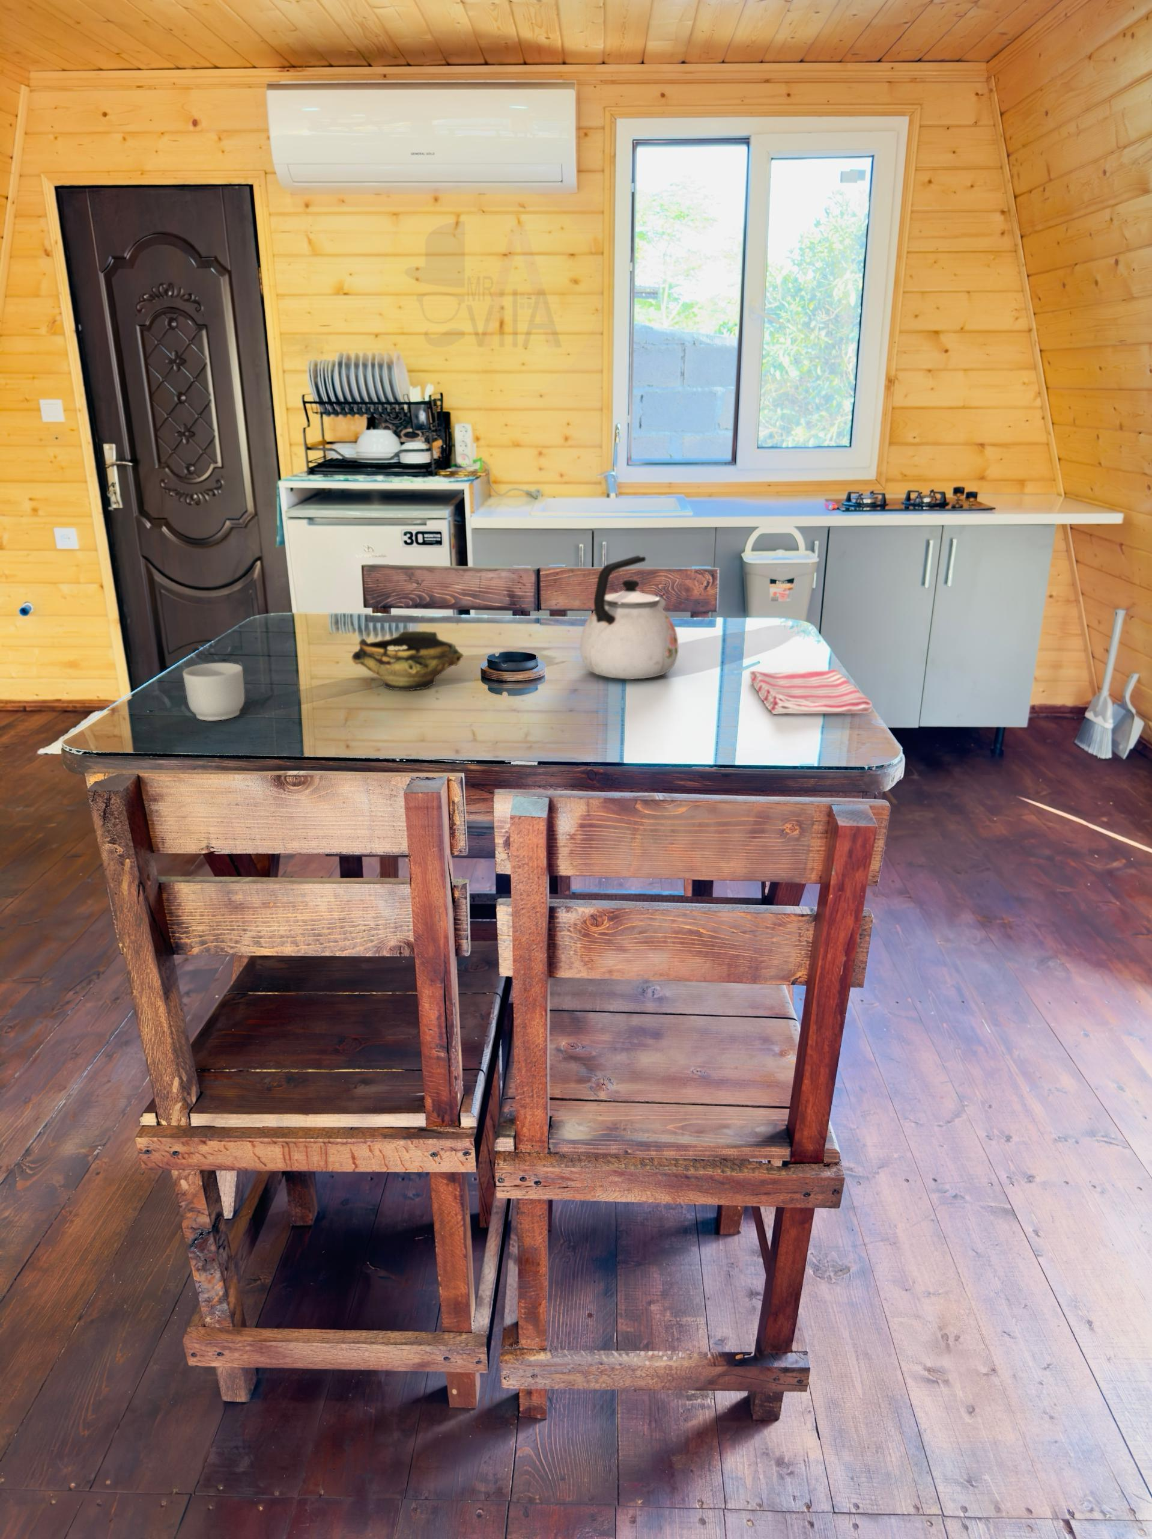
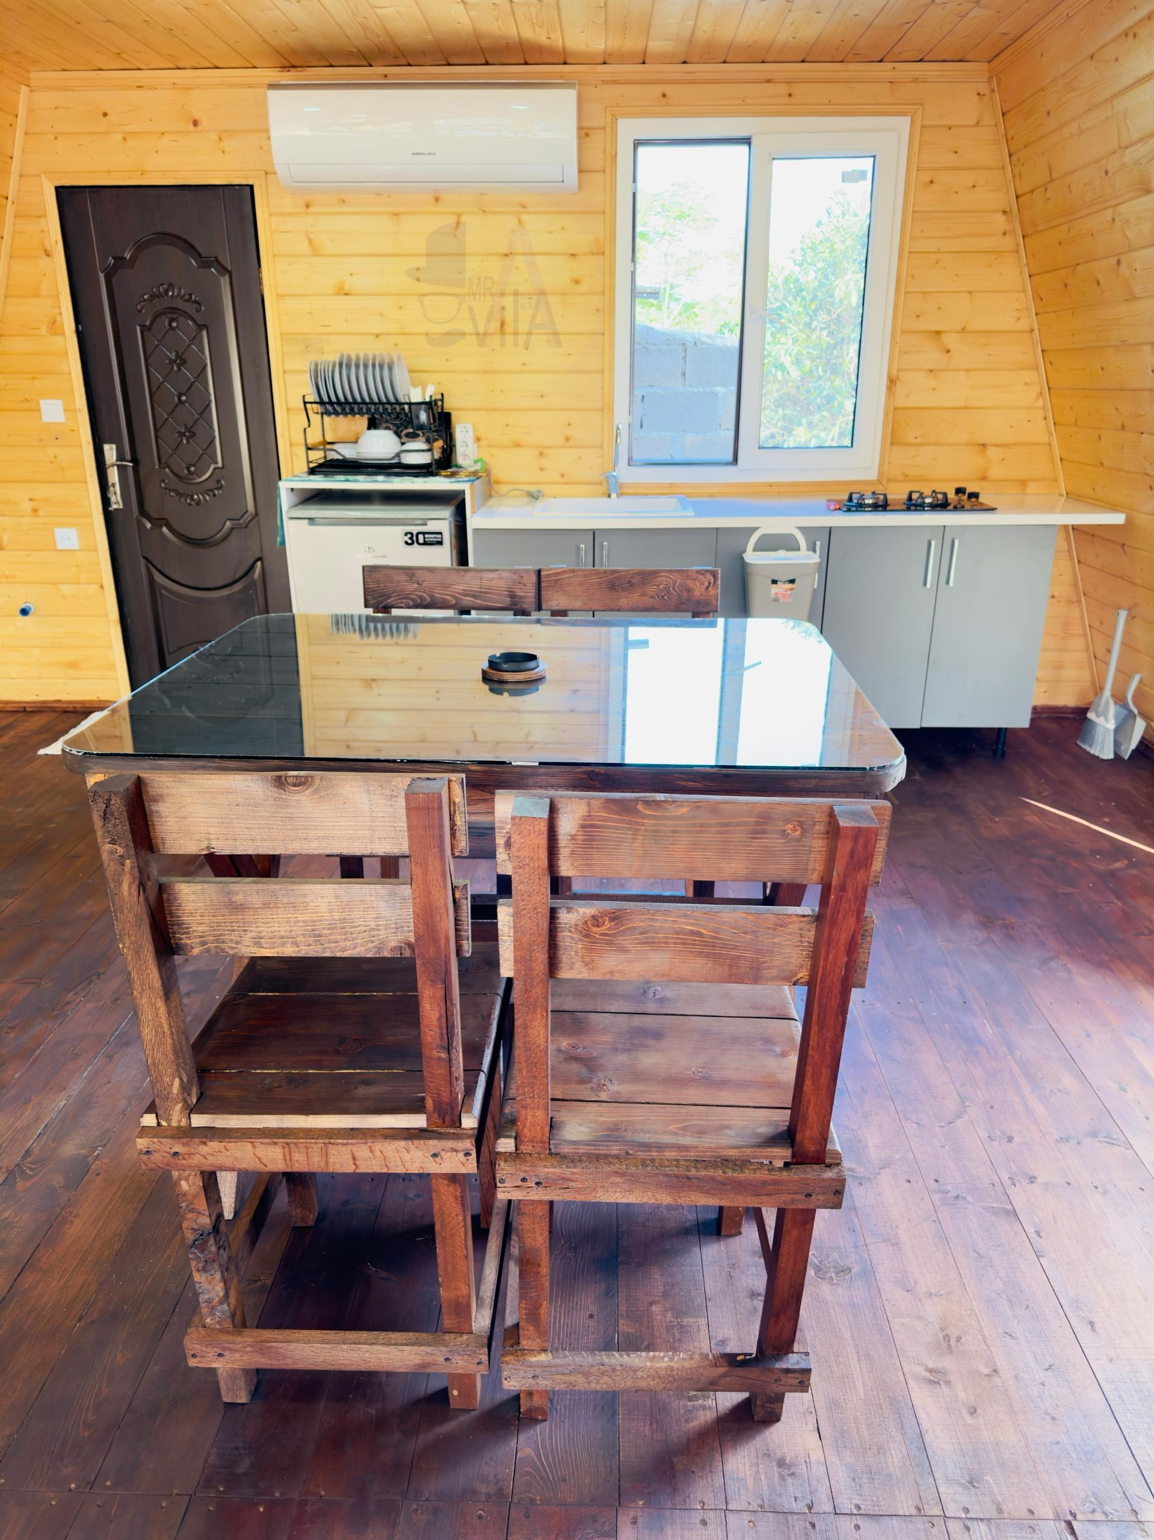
- bowl (410, 662)
- kettle (630, 615)
- mug (219, 689)
- dish towel (807, 687)
